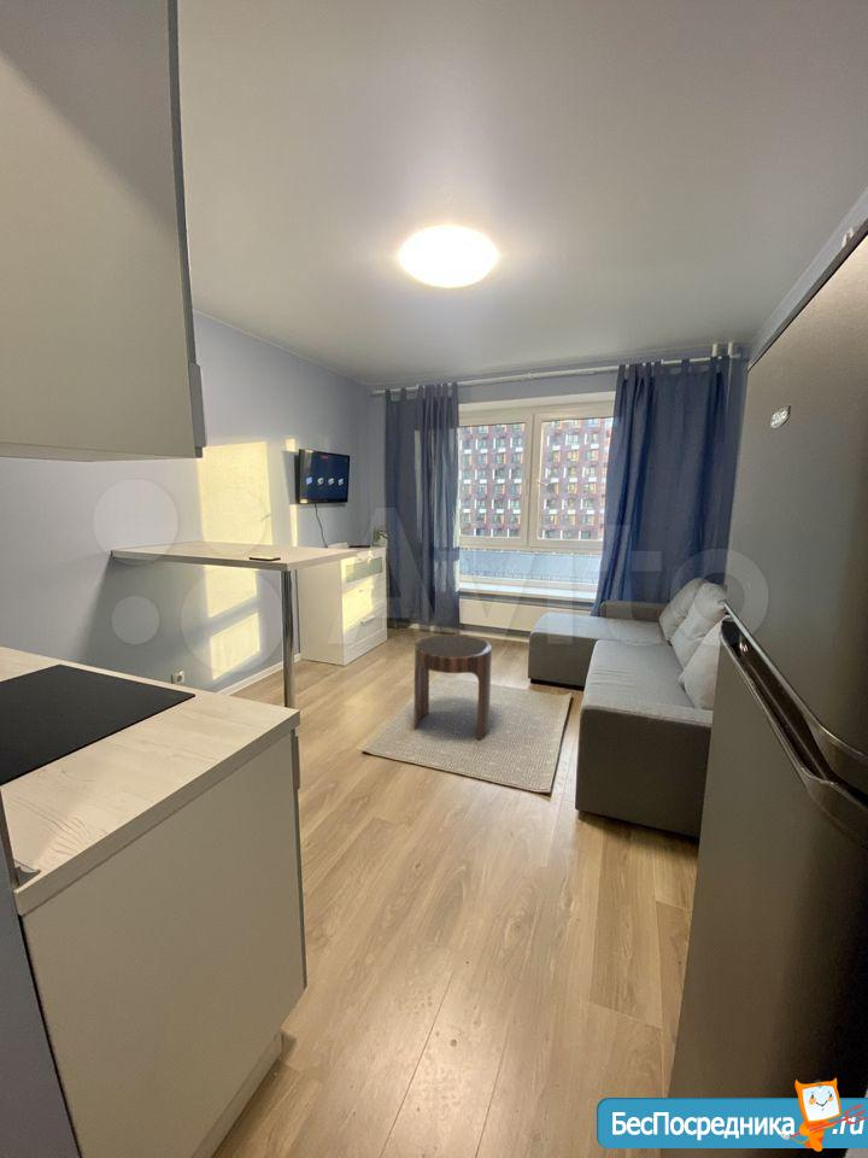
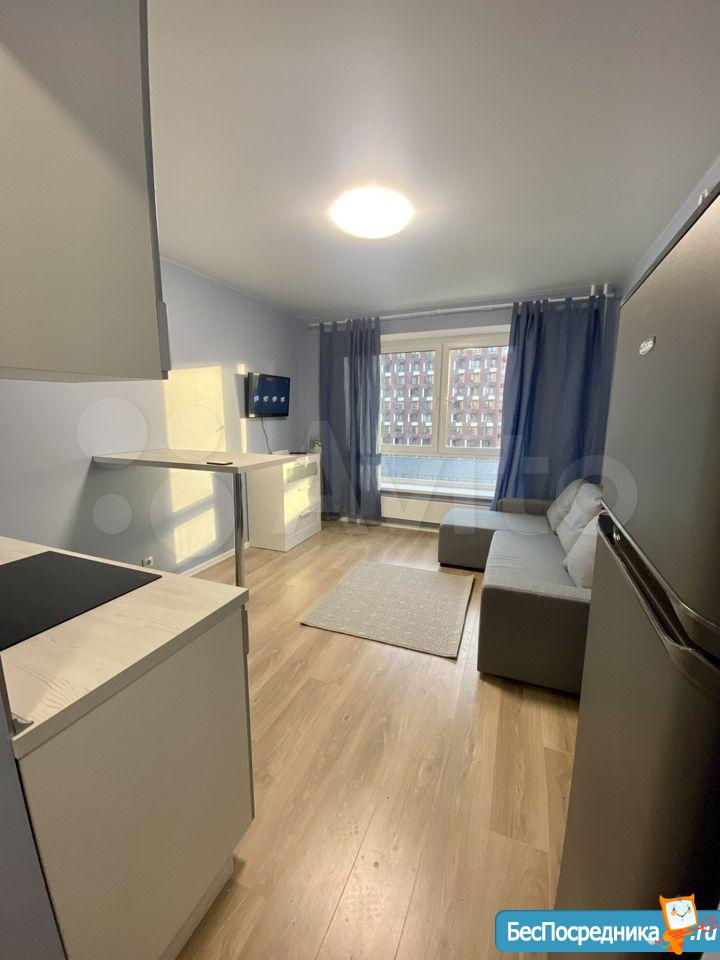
- side table (452, 672)
